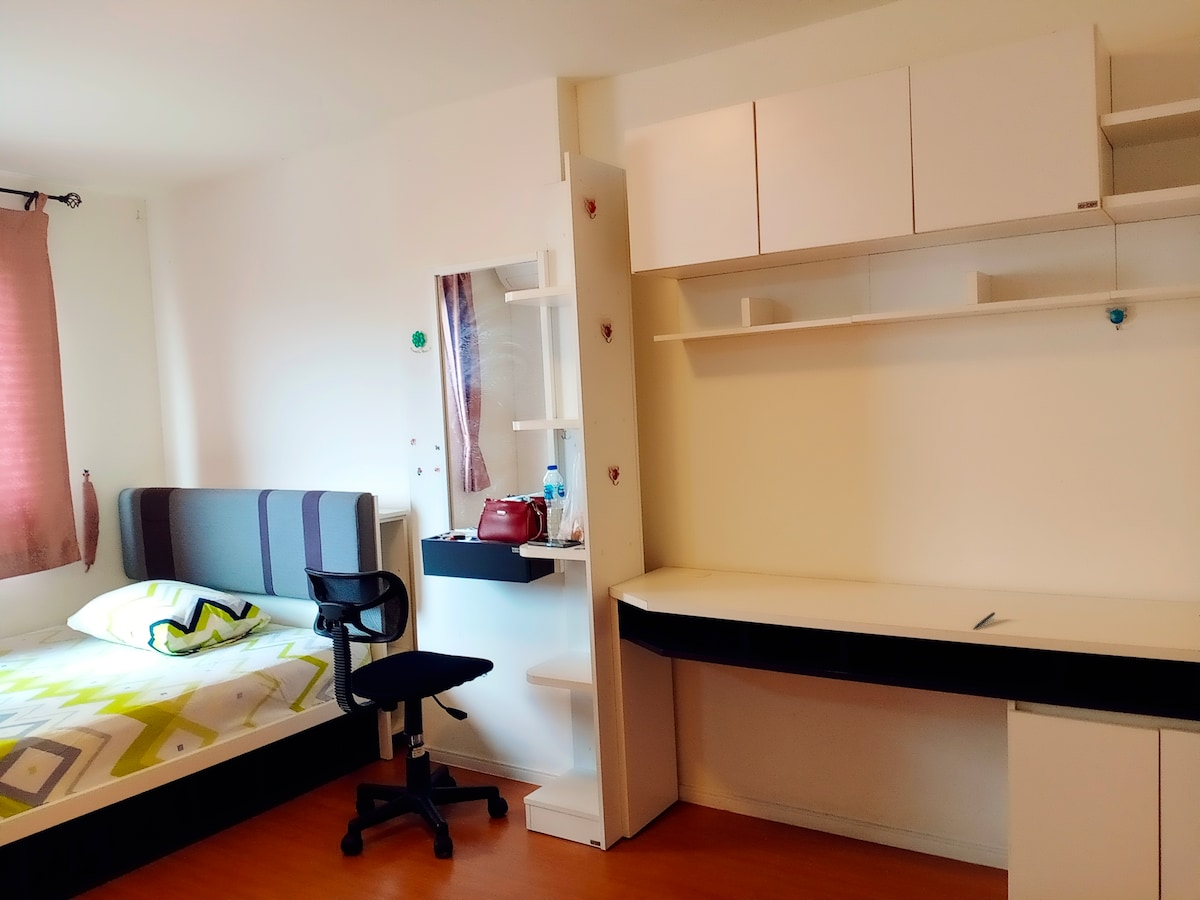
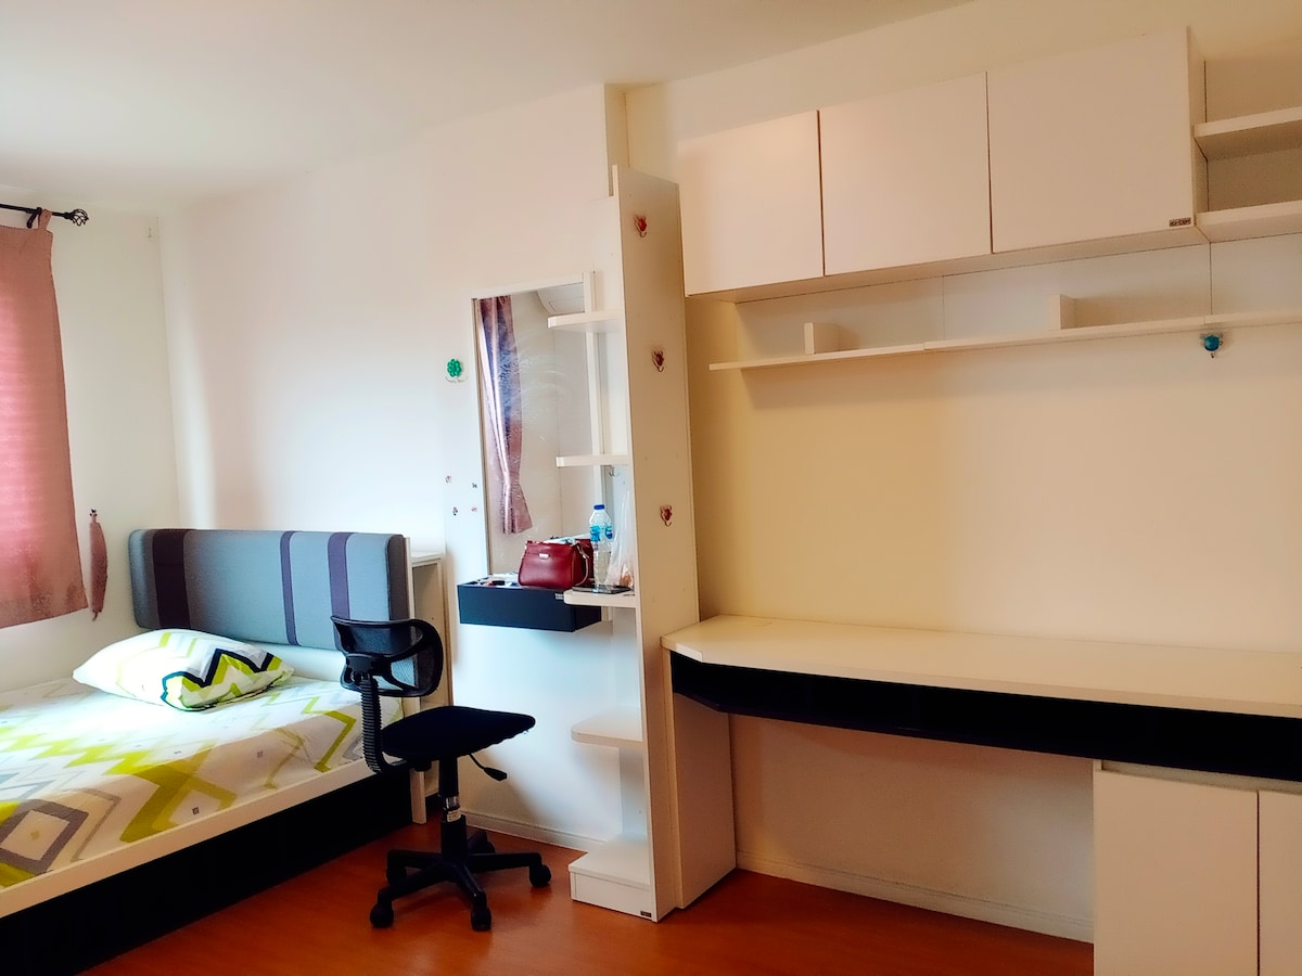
- pen (983, 620)
